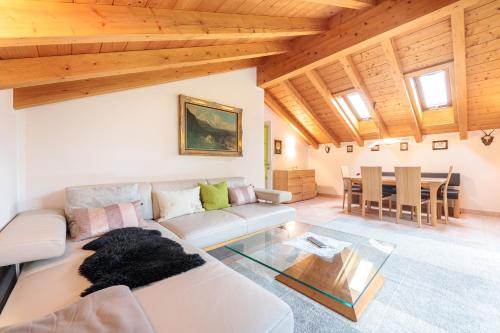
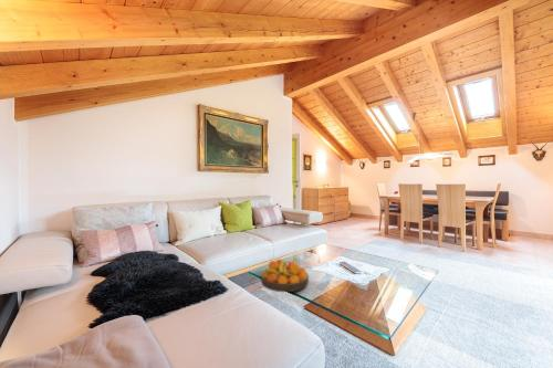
+ fruit bowl (284, 271)
